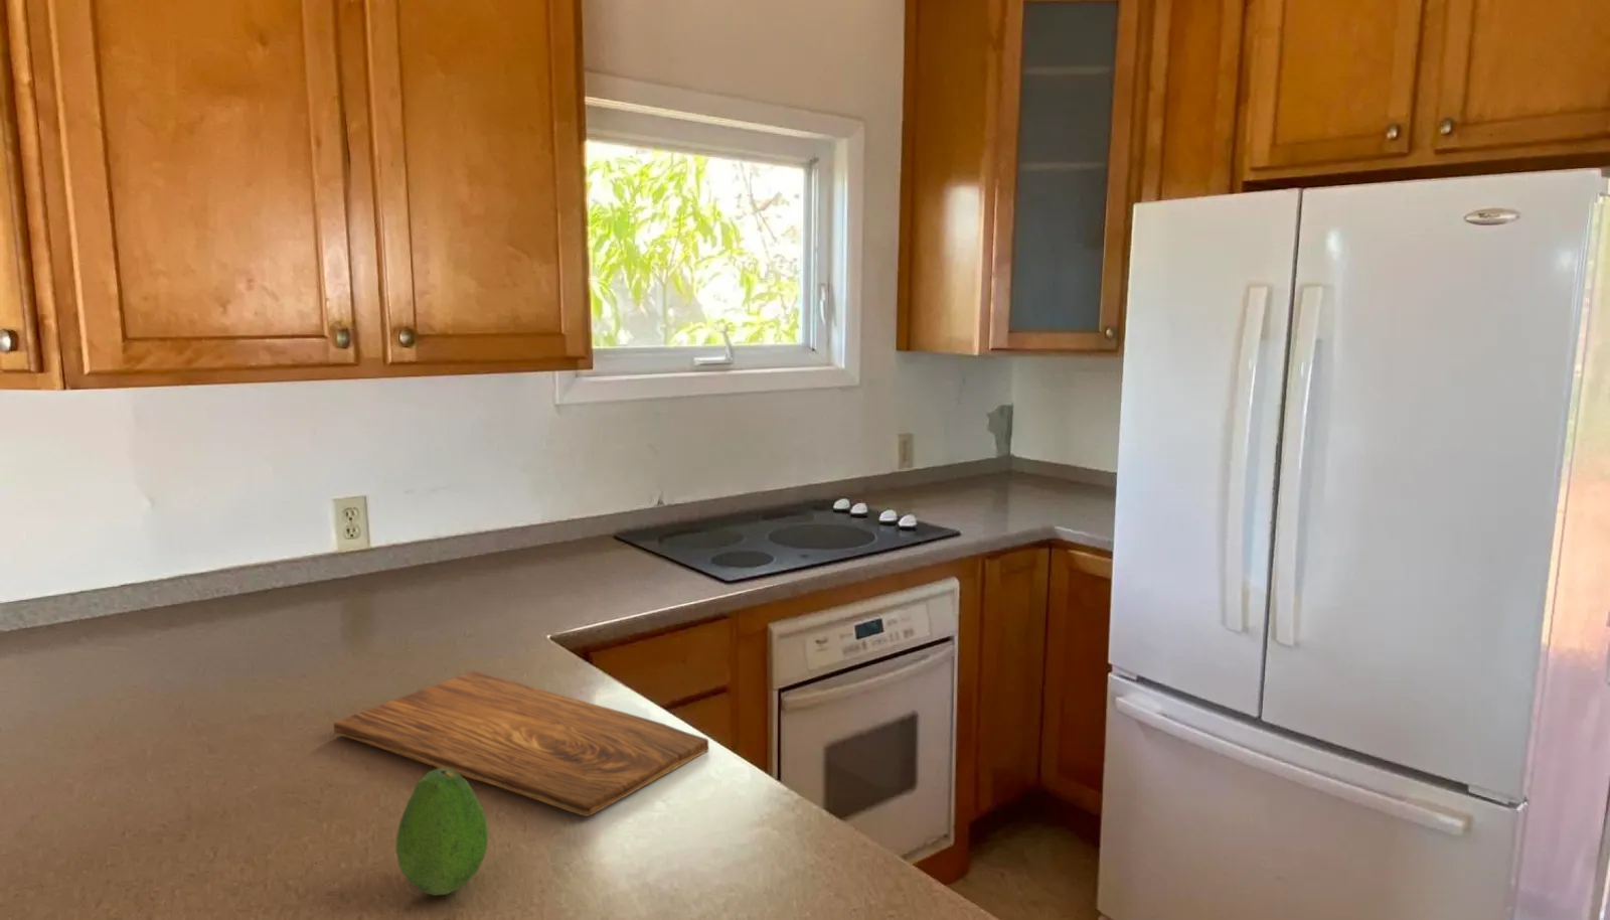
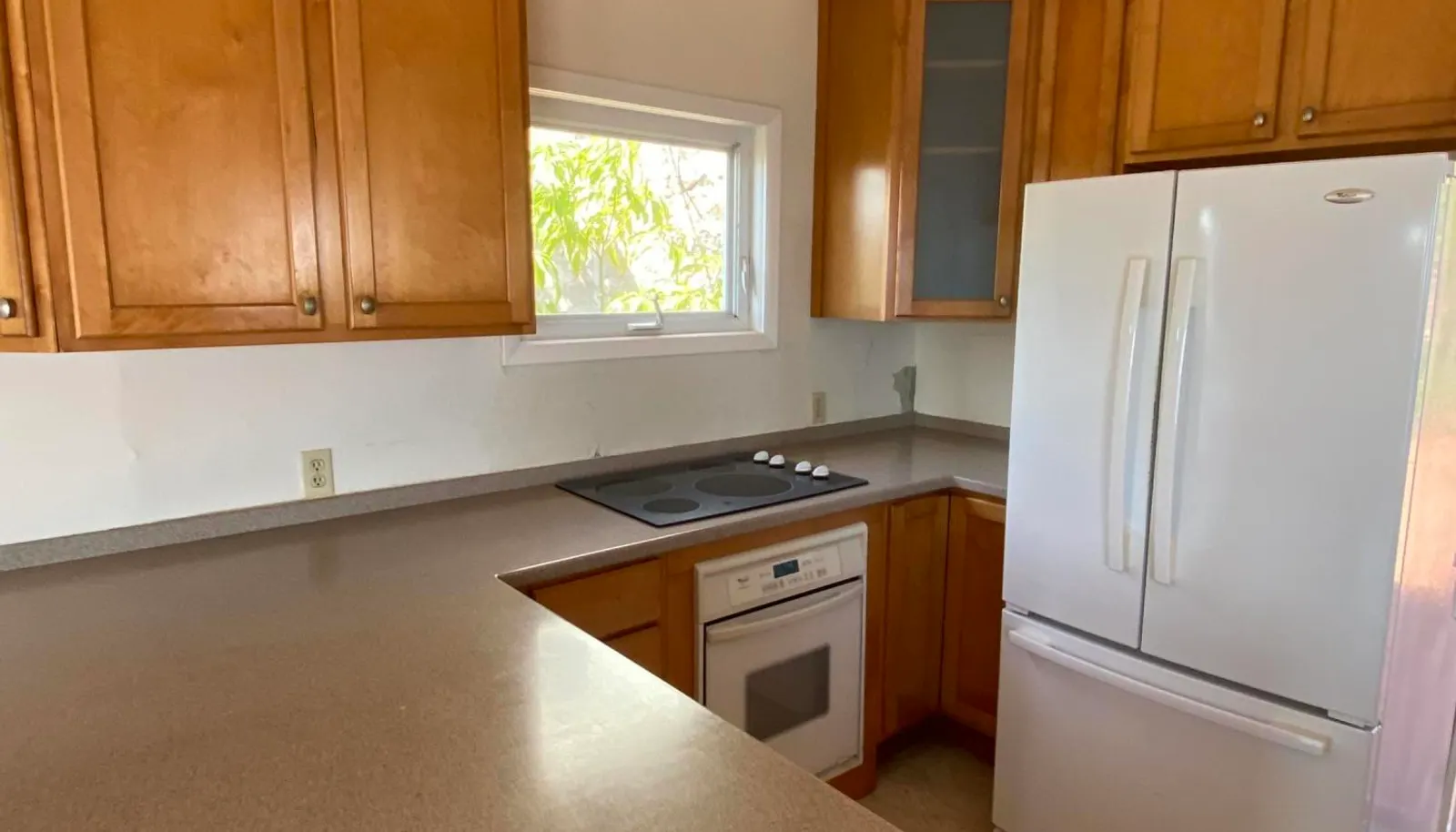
- cutting board (521, 733)
- fruit (441, 828)
